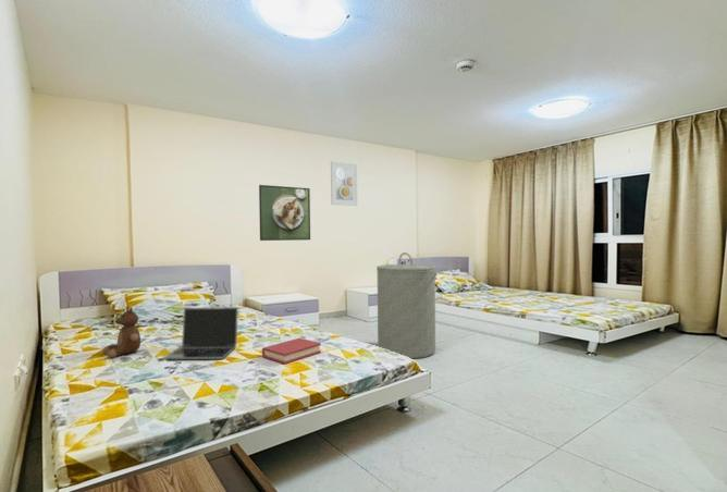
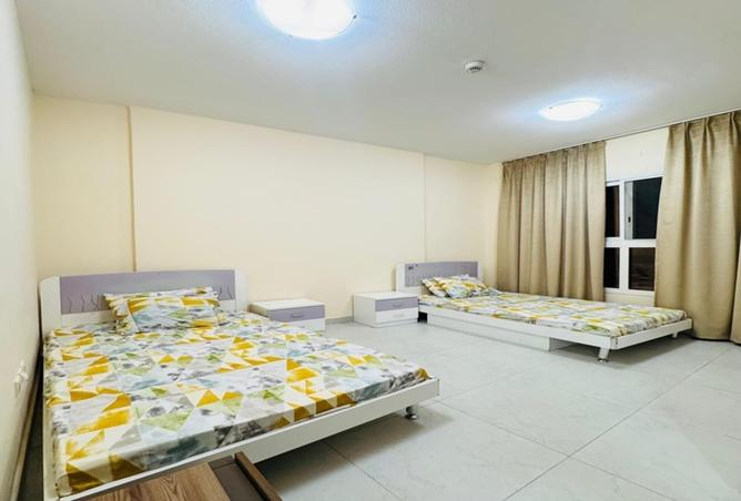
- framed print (285, 213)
- laptop (202, 332)
- teddy bear (121, 330)
- hardback book (292, 349)
- laundry hamper (406, 302)
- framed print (344, 184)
